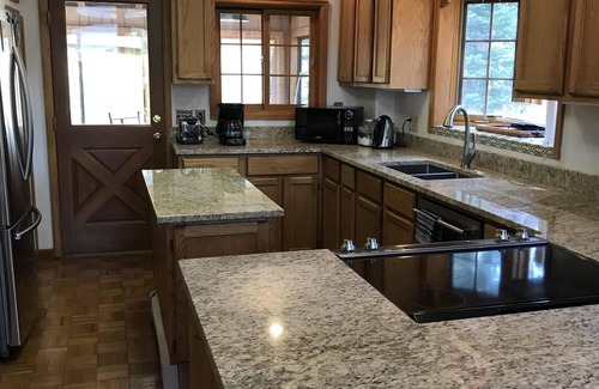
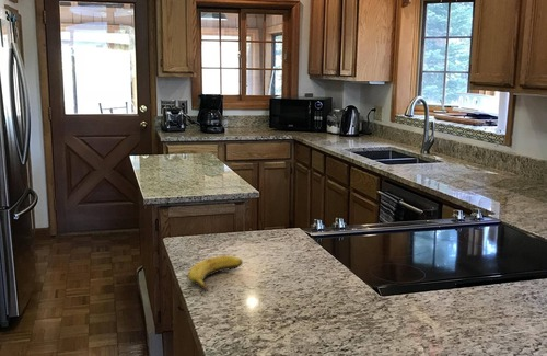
+ banana (211, 271)
